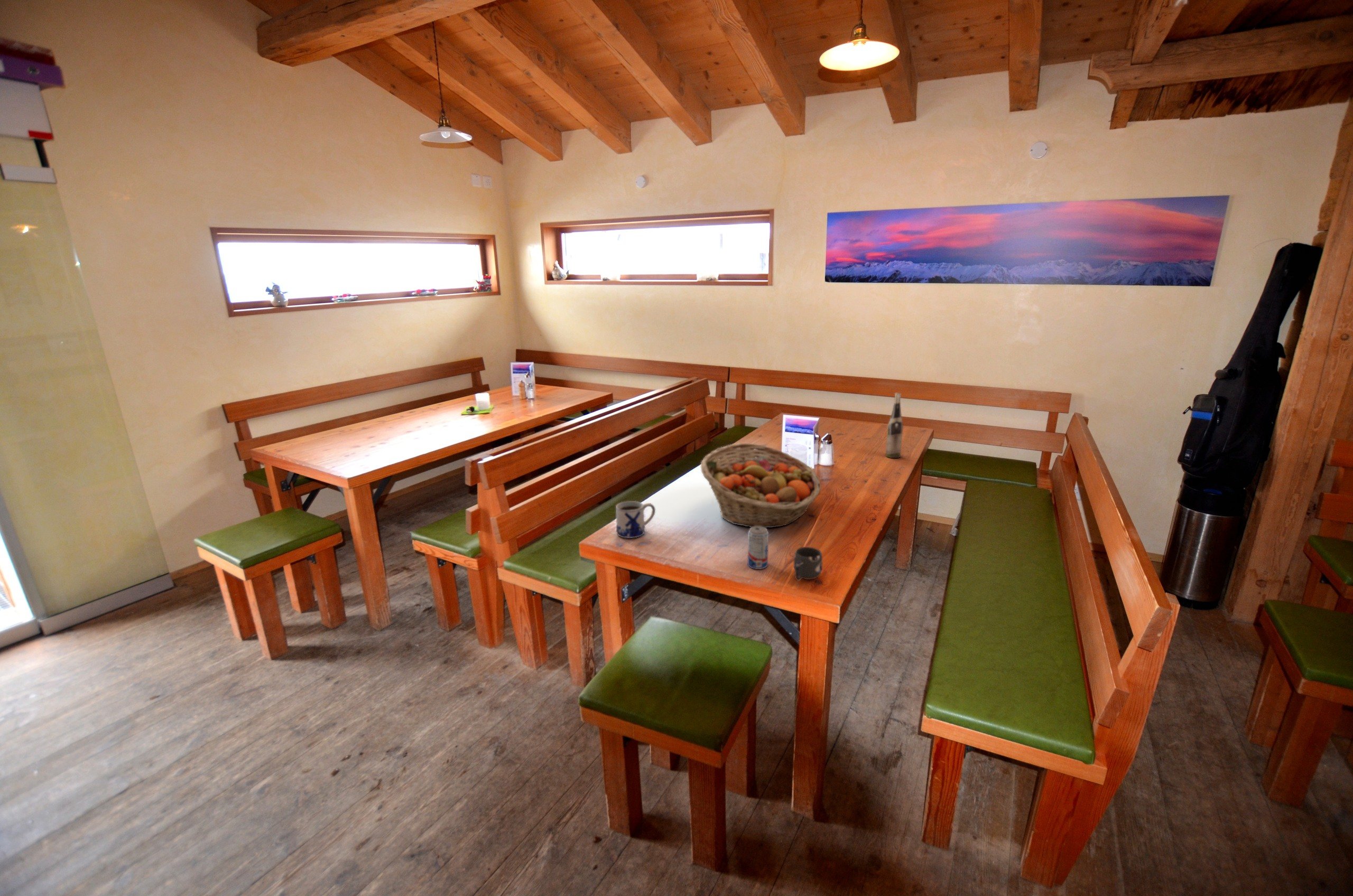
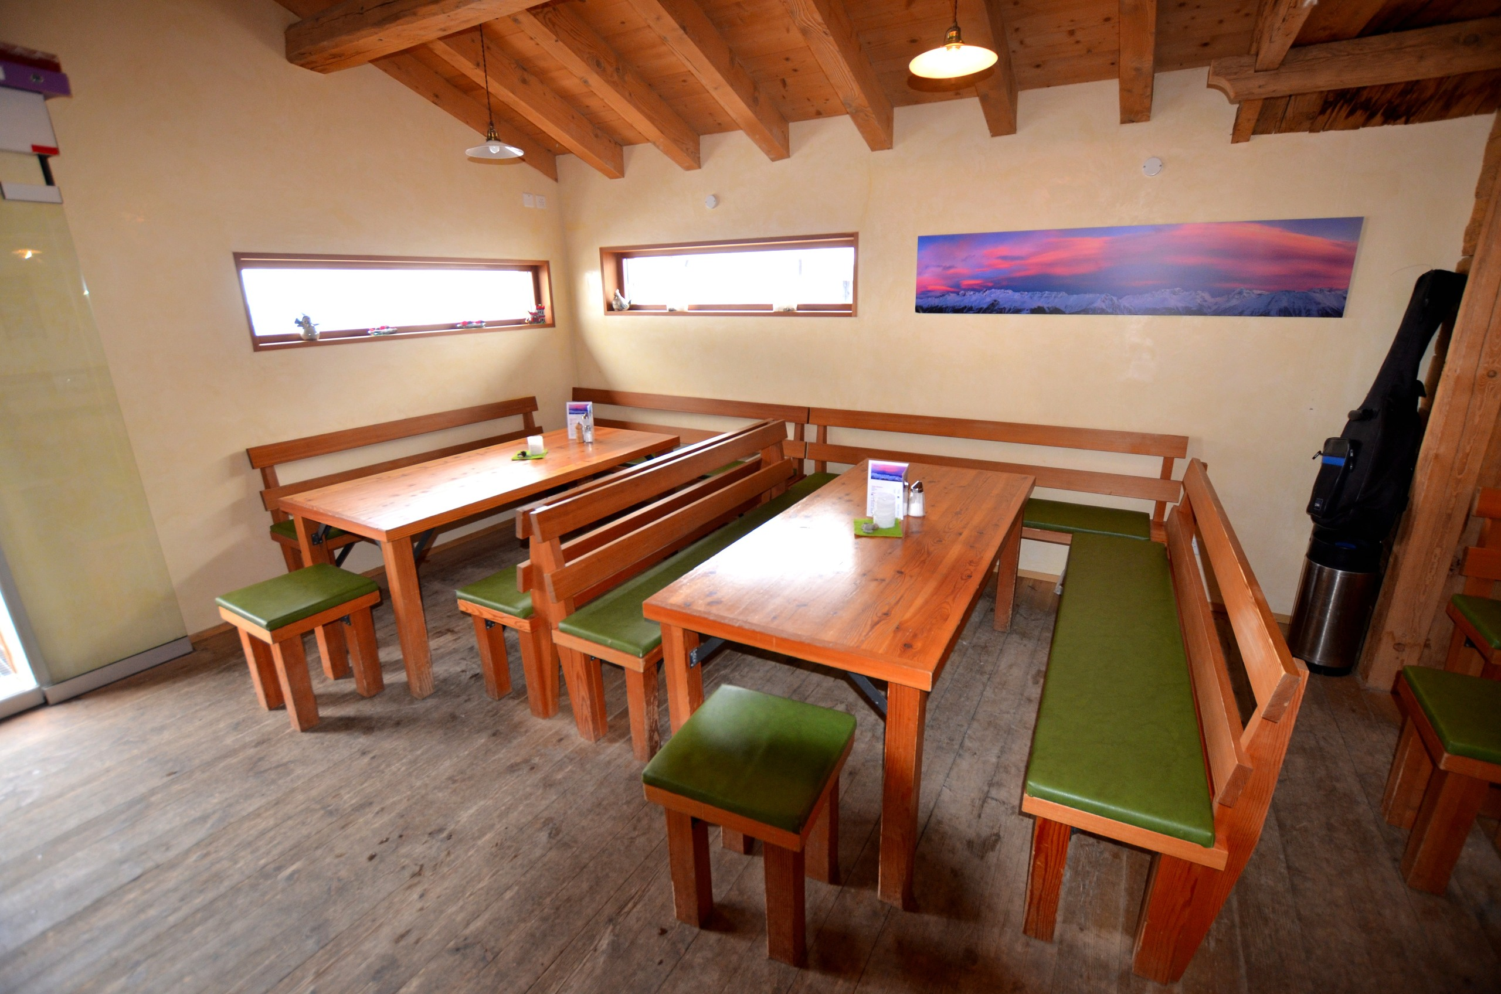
- wine bottle (895, 425)
- mug (805, 566)
- beverage can (758, 547)
- fruit basket (761, 483)
- mug (634, 518)
